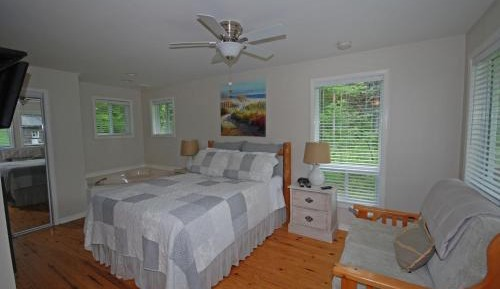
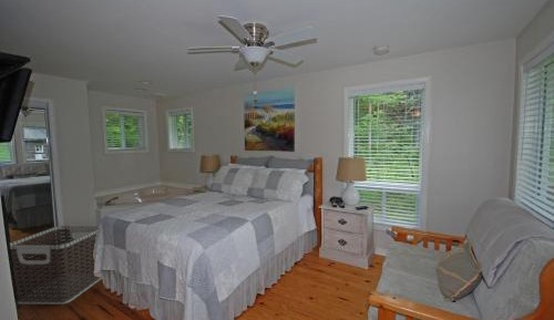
+ clothes hamper (62, 261)
